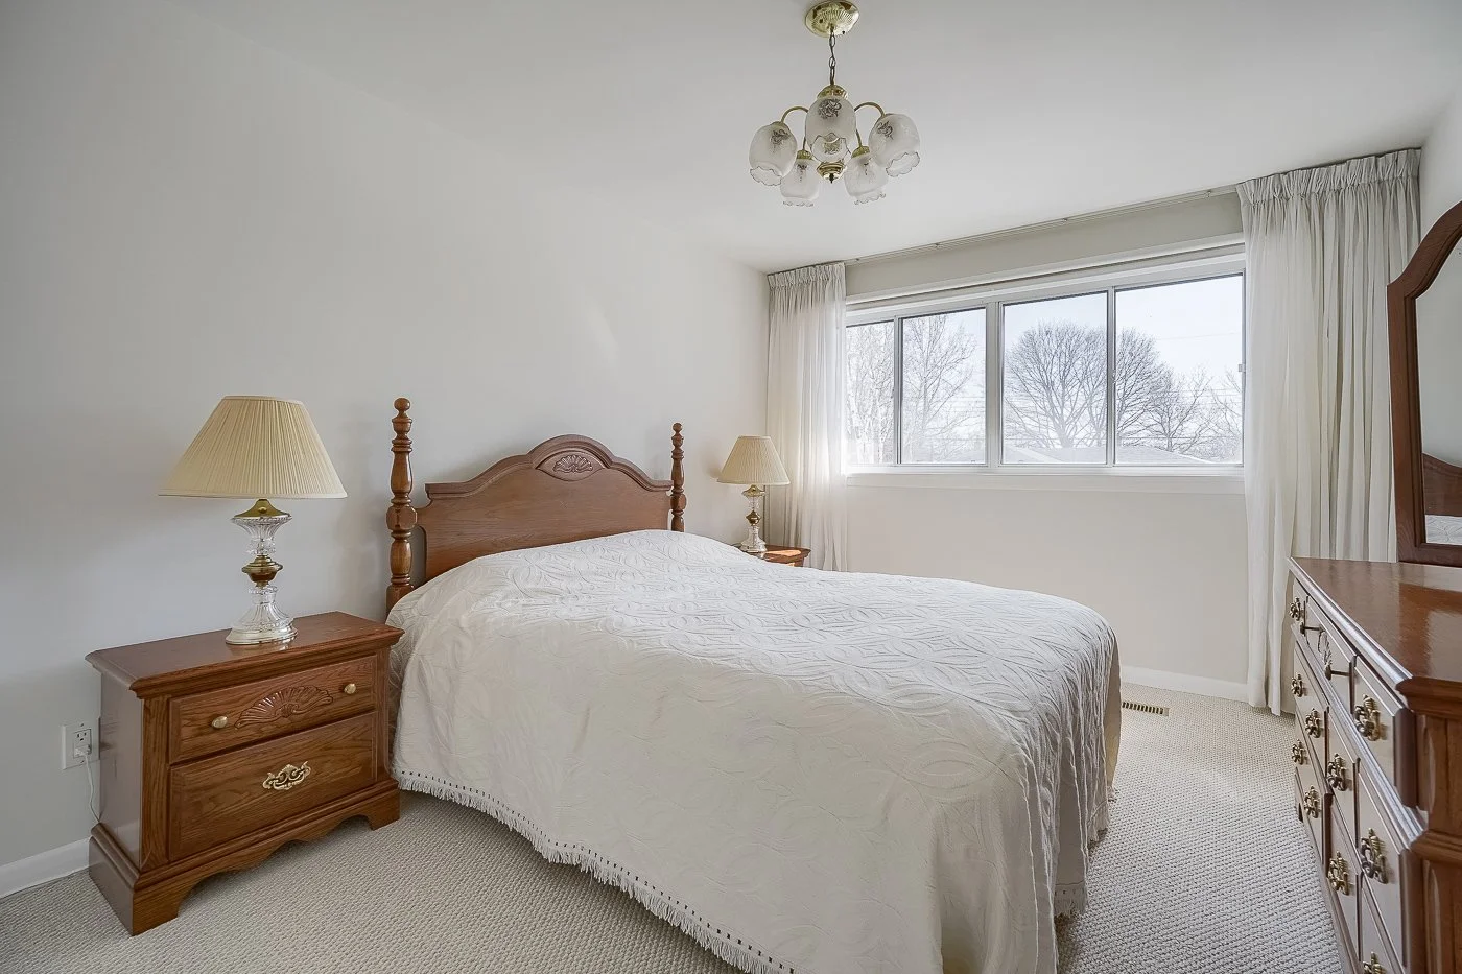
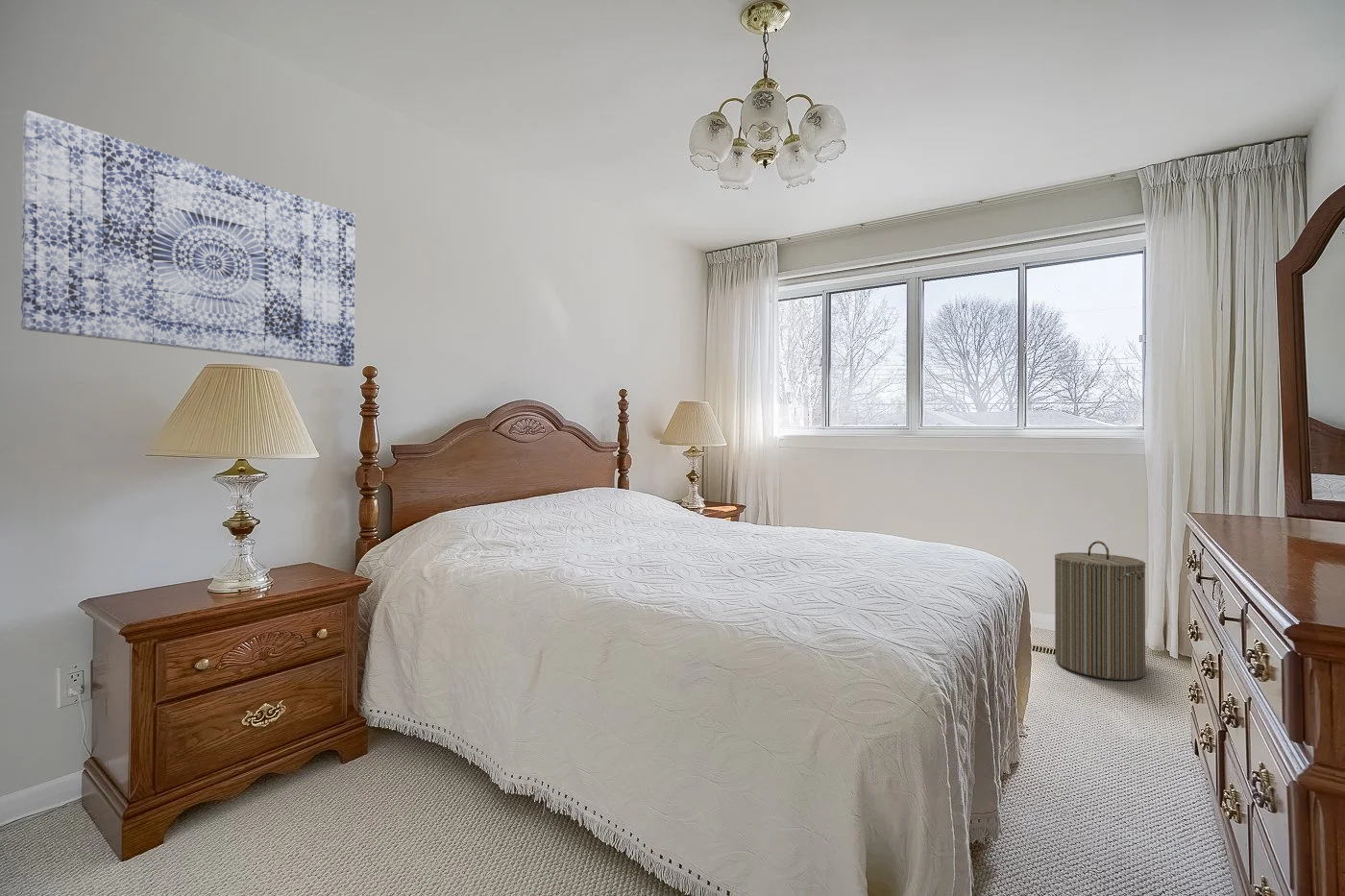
+ wall art (216, 261)
+ laundry hamper (1098, 603)
